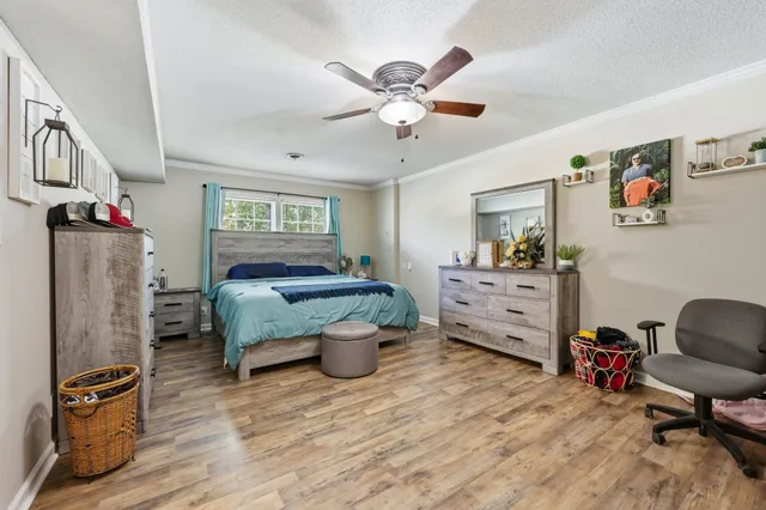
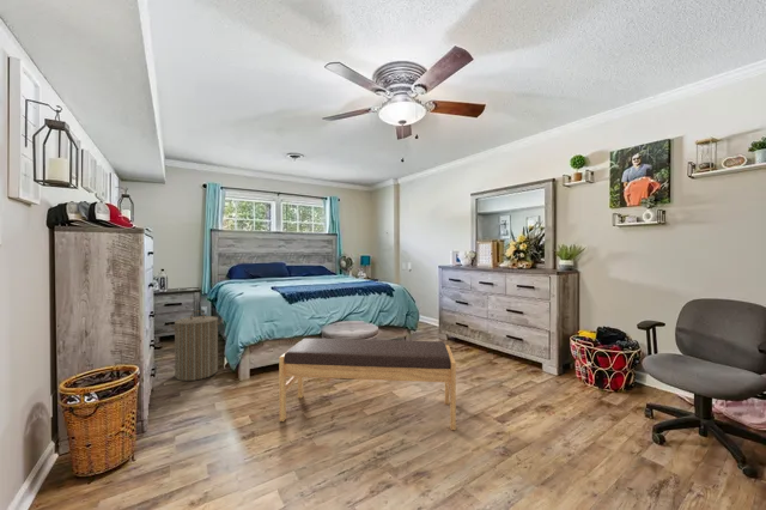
+ bench (369, 378)
+ laundry hamper (196, 341)
